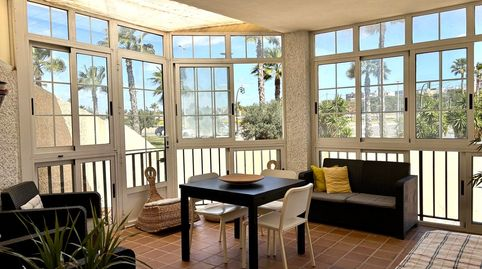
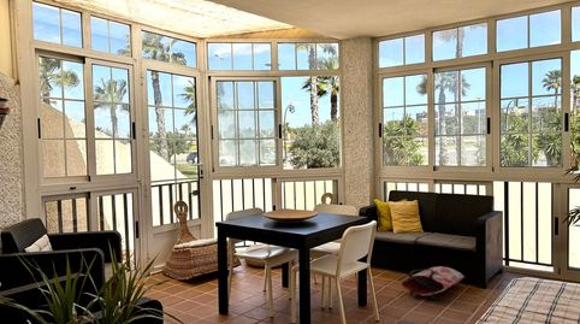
+ bag (433, 278)
